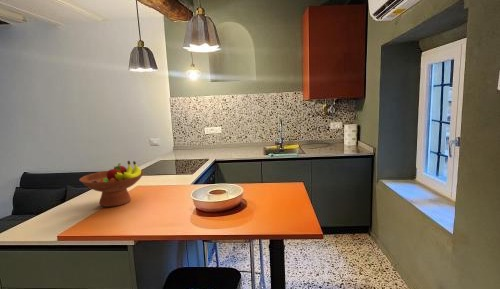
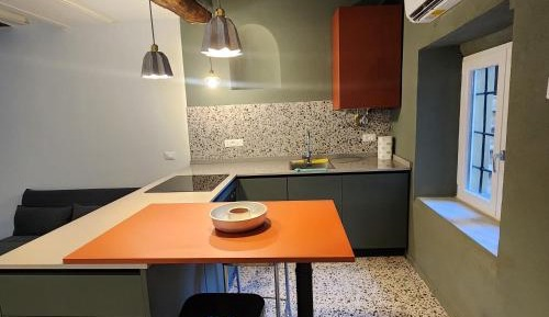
- fruit bowl (113, 183)
